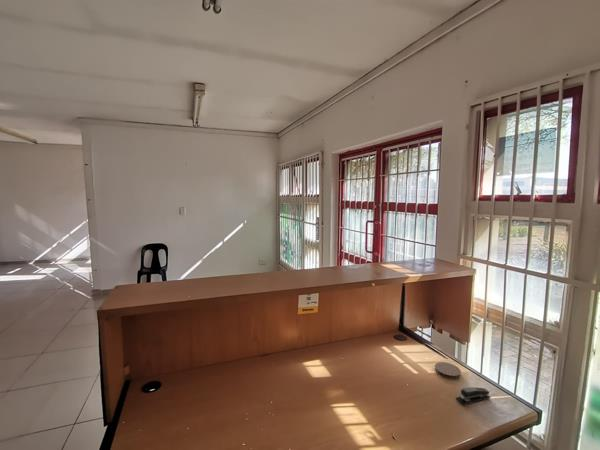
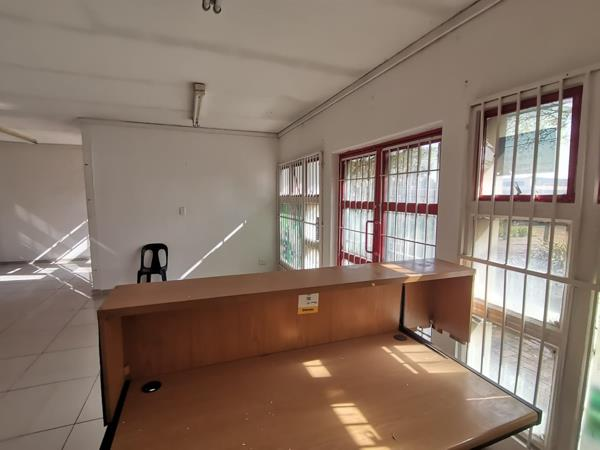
- stapler (473, 393)
- coaster (447, 370)
